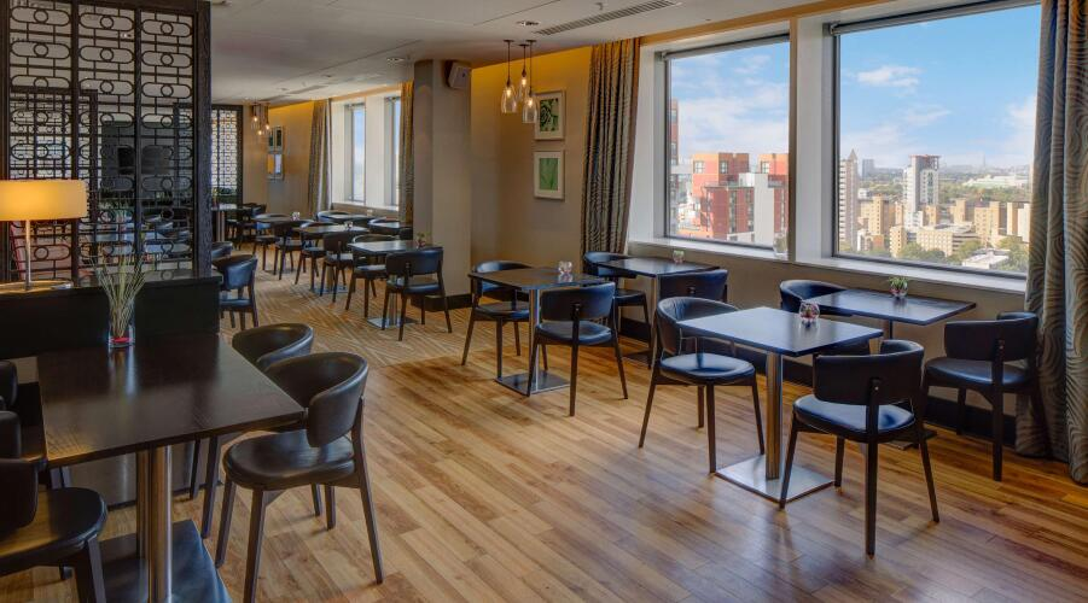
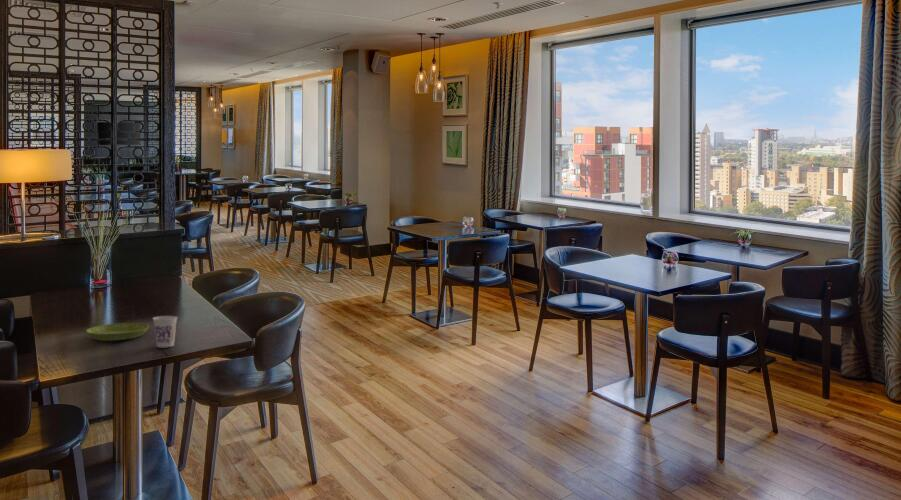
+ cup (165, 331)
+ saucer (118, 332)
